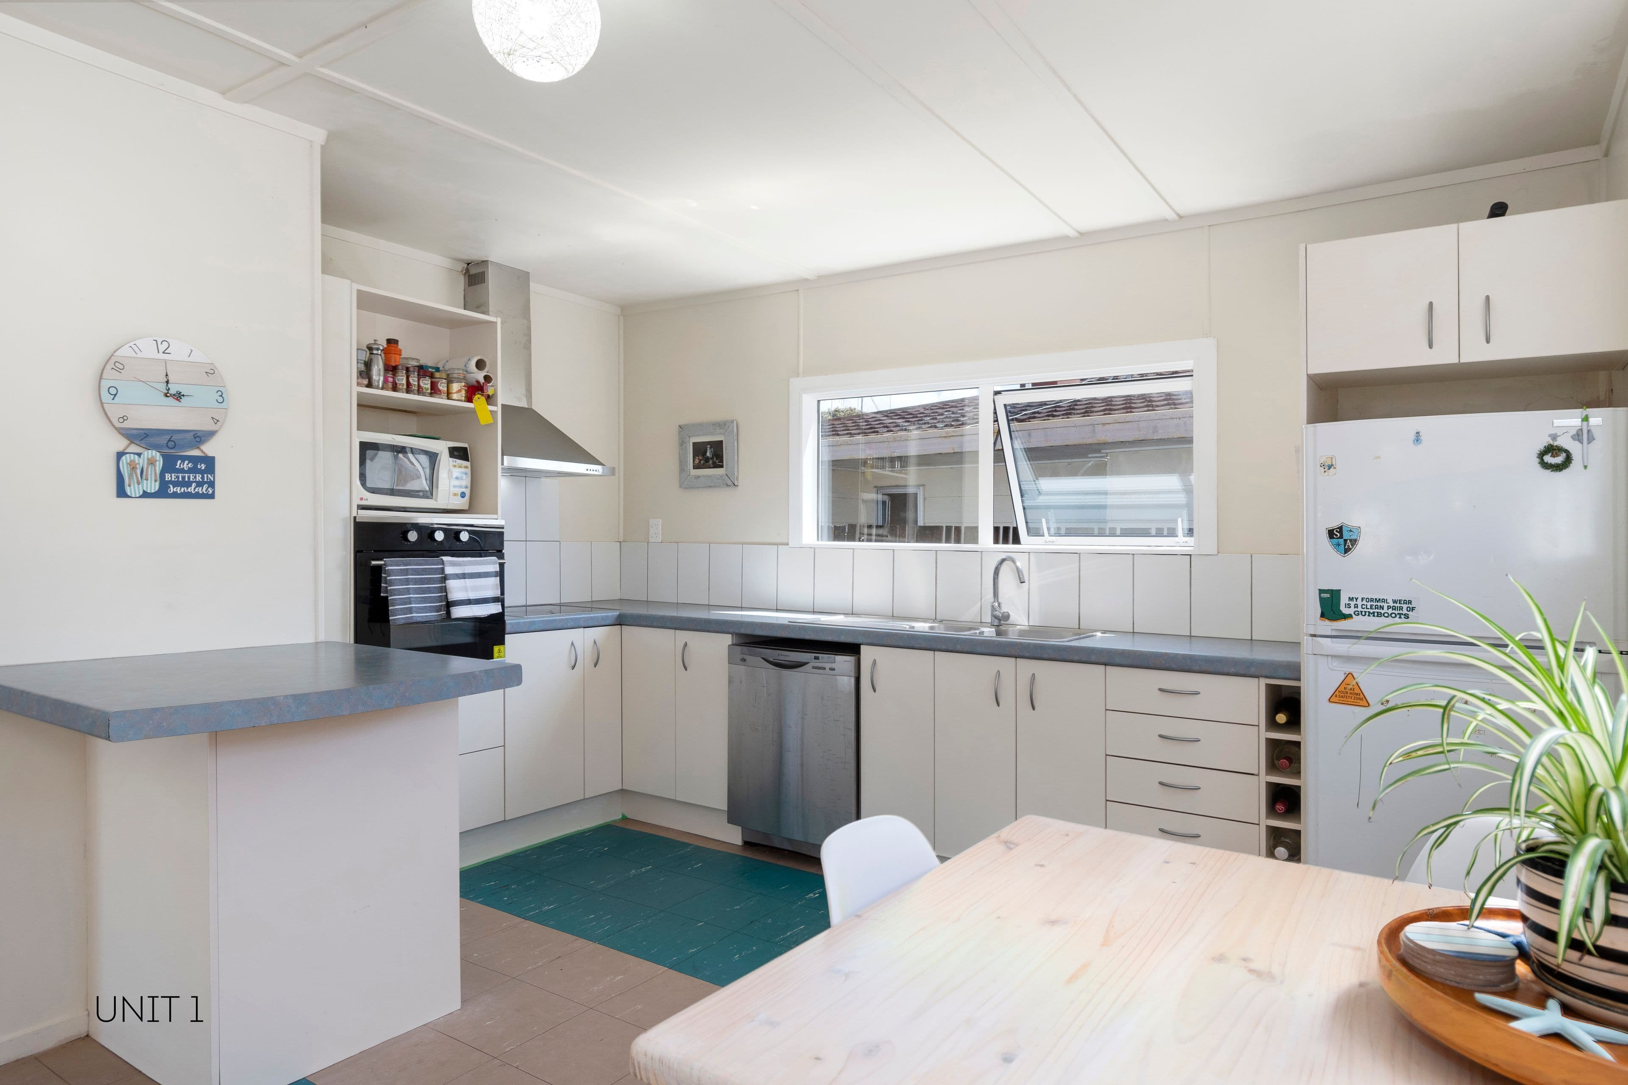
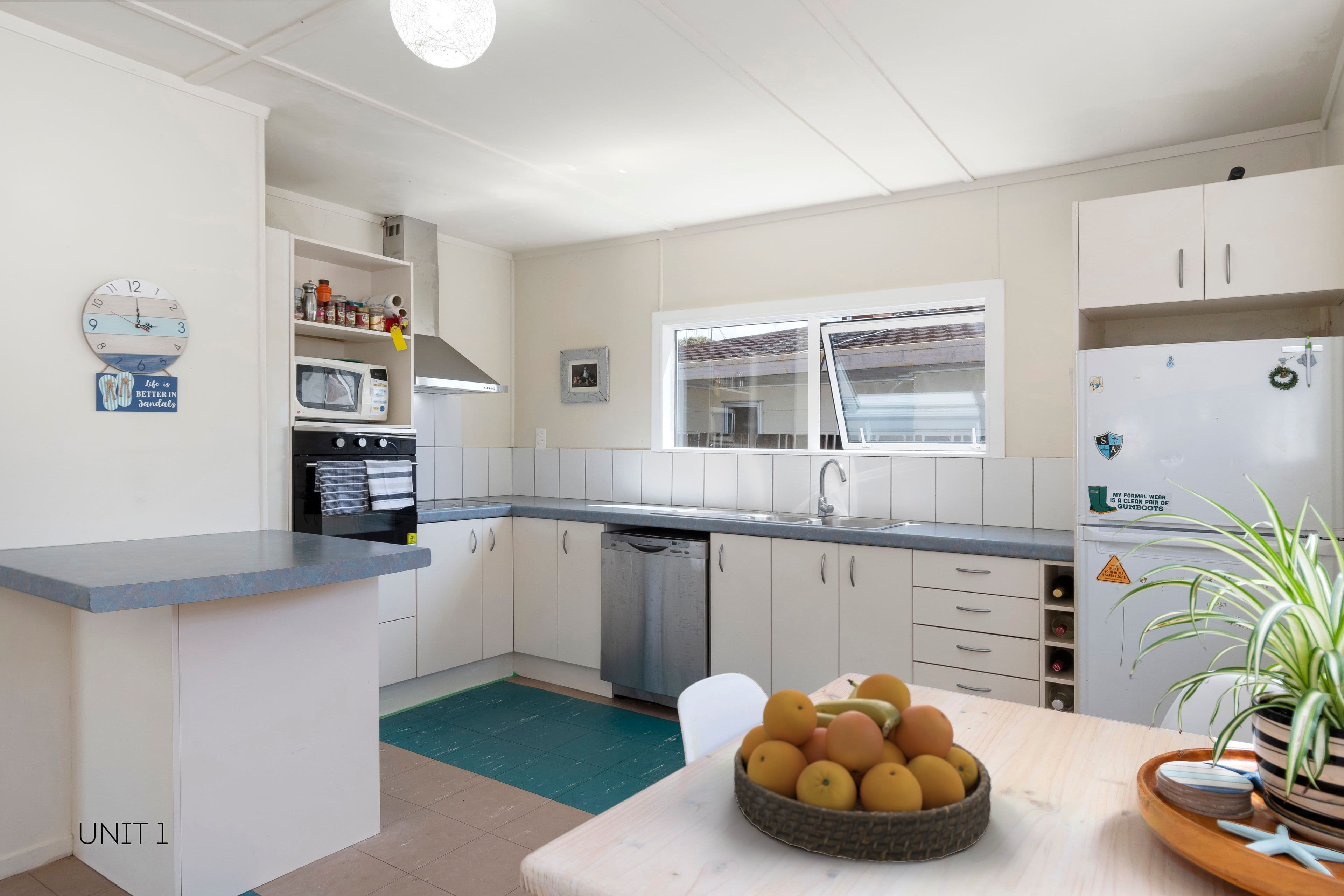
+ fruit bowl (857, 744)
